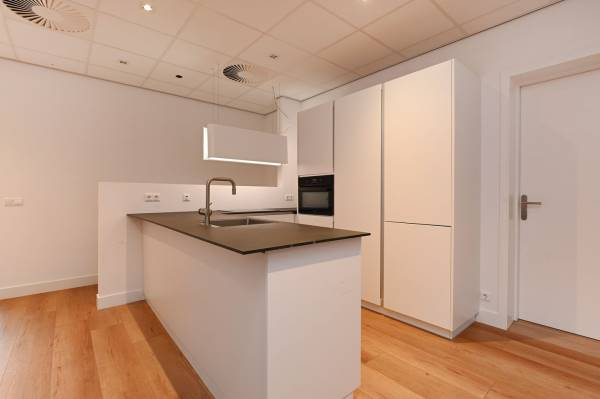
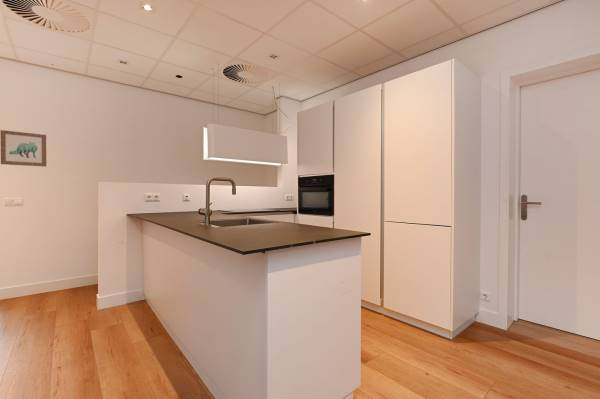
+ wall art (24, 149)
